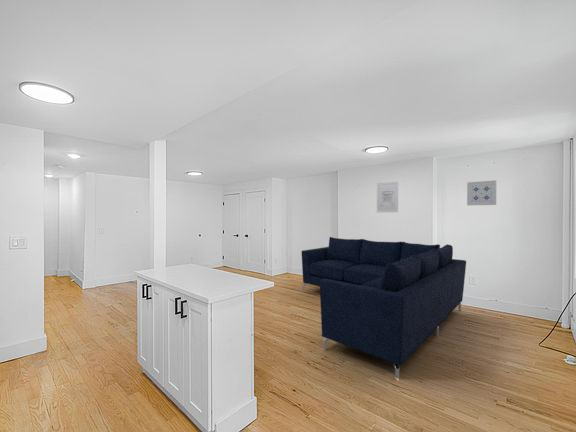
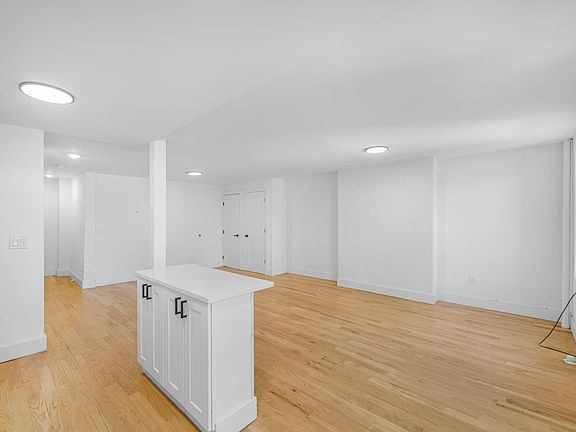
- wall art (481, 193)
- sofa (348, 278)
- wall art (387, 197)
